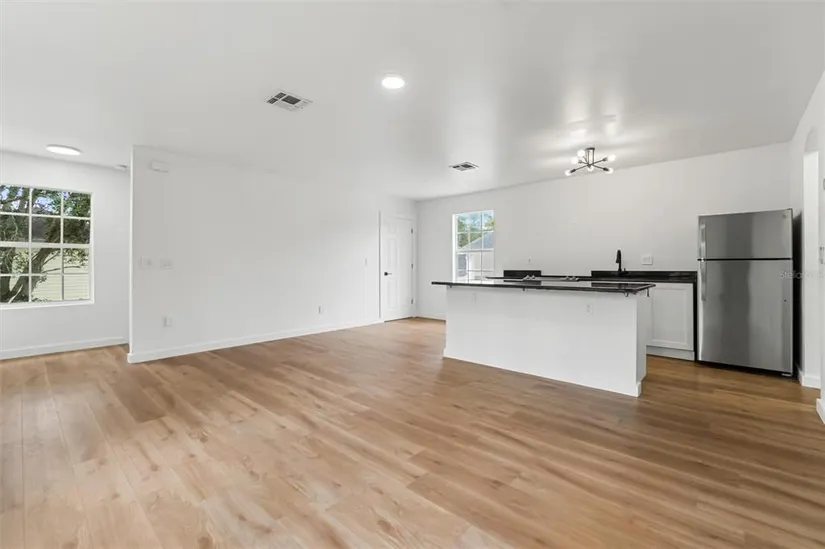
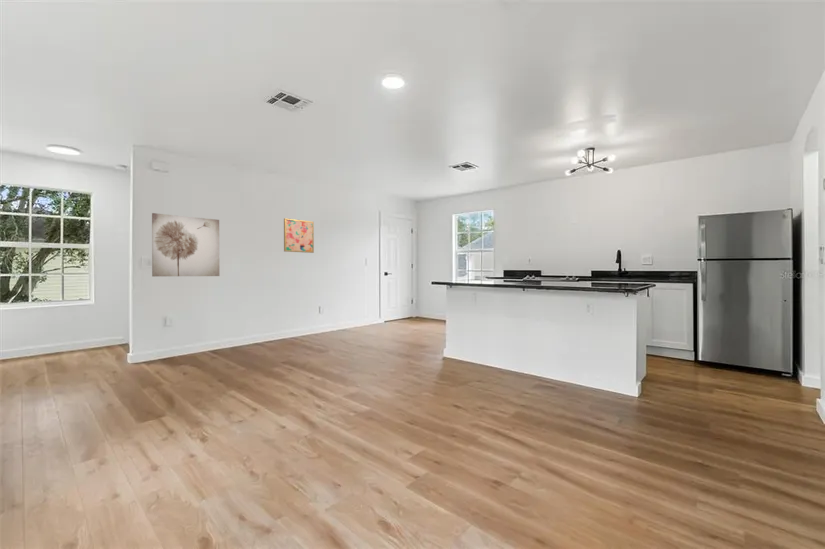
+ wall art (299, 236)
+ wall art (187, 246)
